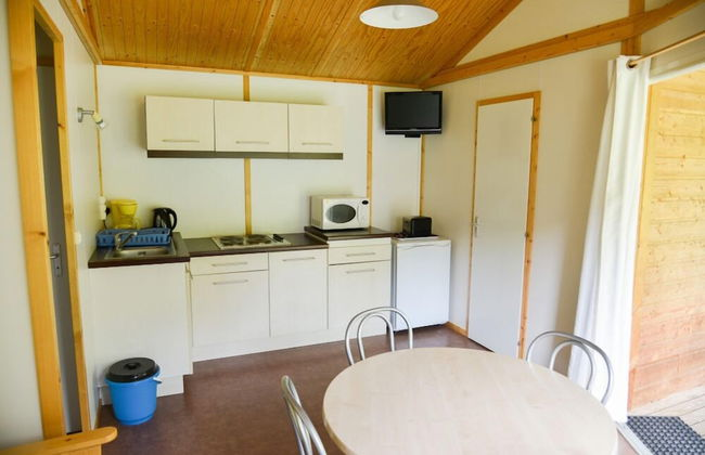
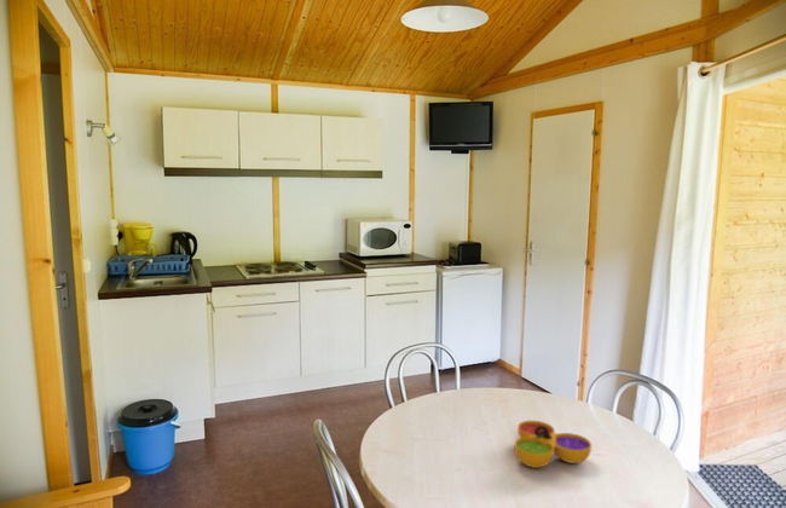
+ decorative bowl (544, 438)
